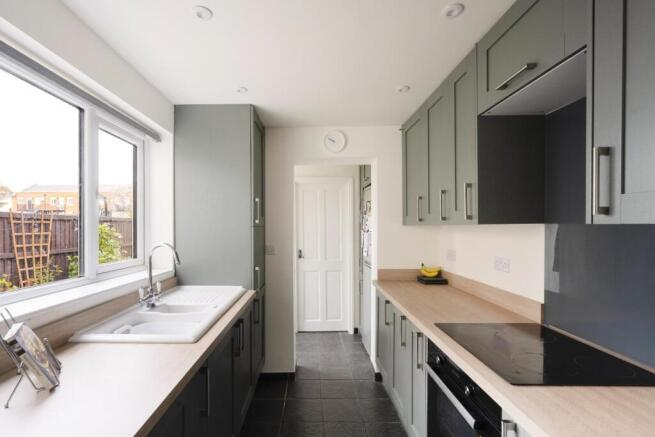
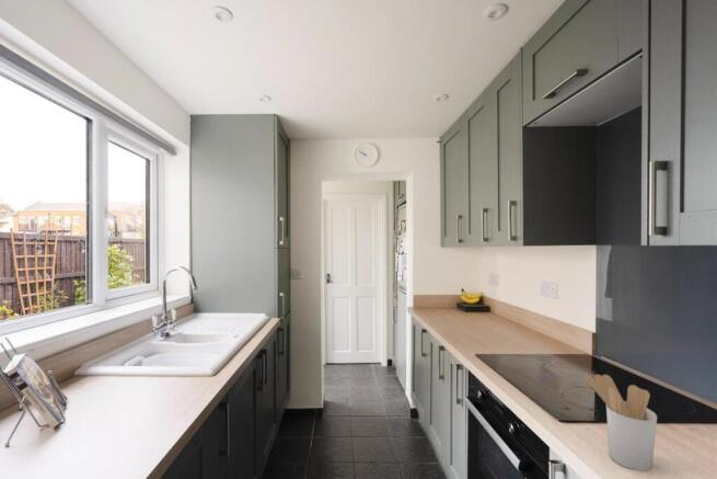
+ utensil holder (620, 417)
